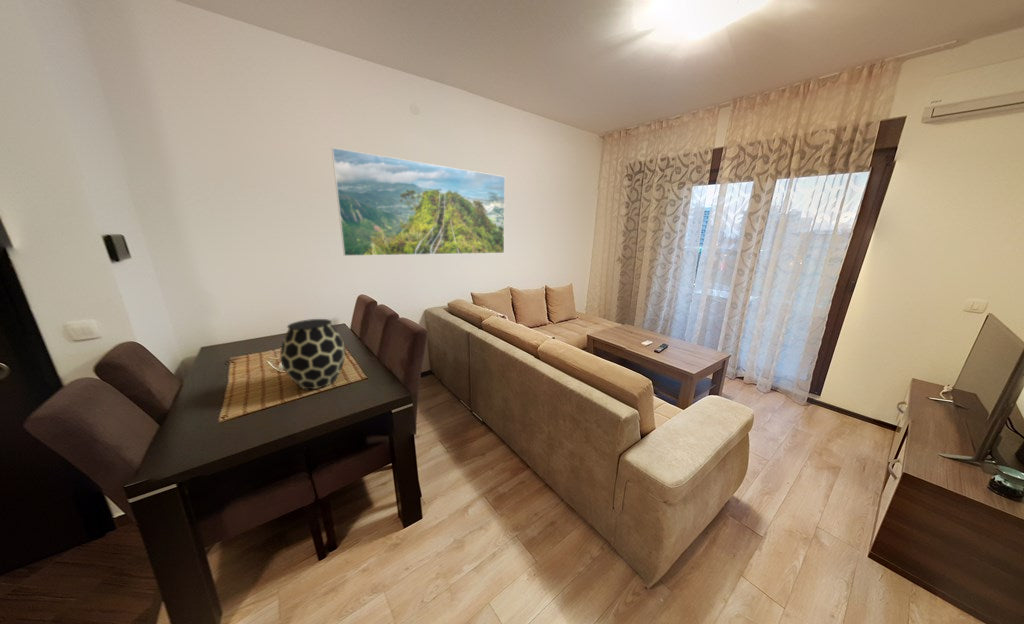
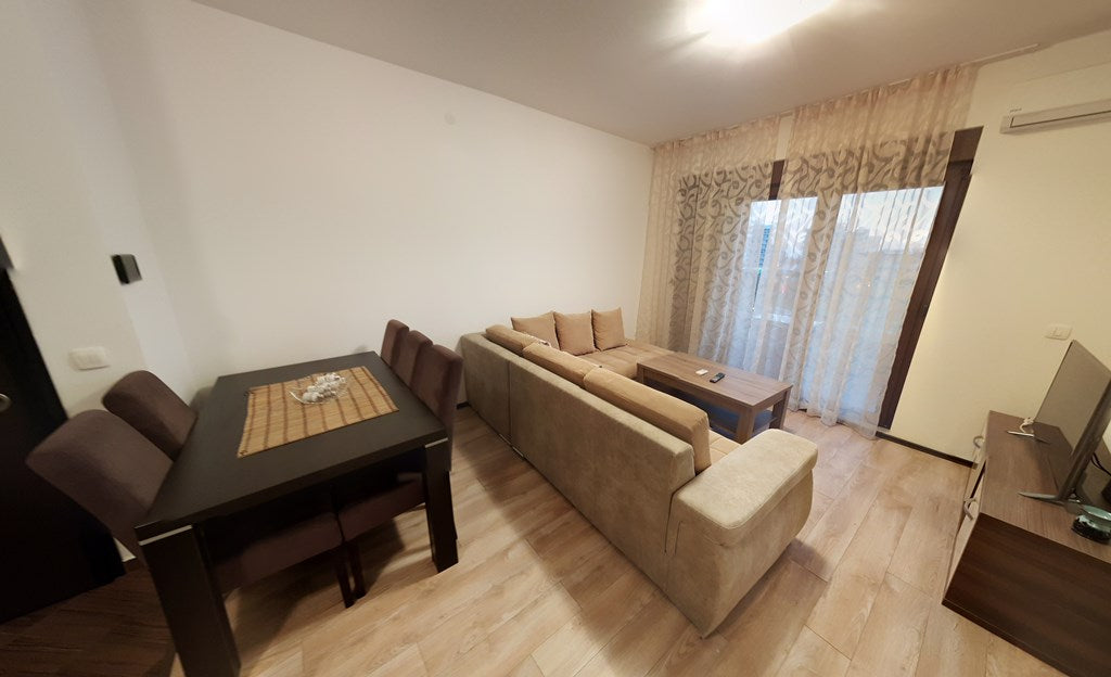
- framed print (434, 211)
- vase (314, 353)
